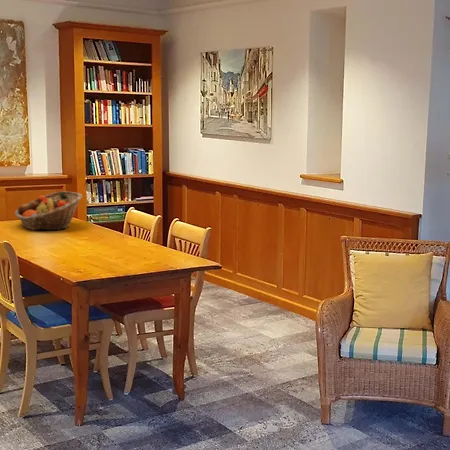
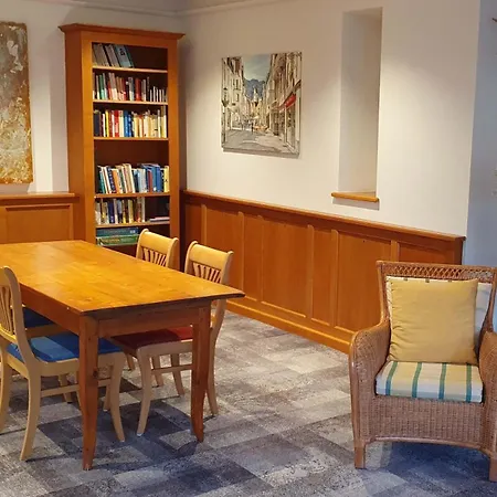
- fruit basket (49, 210)
